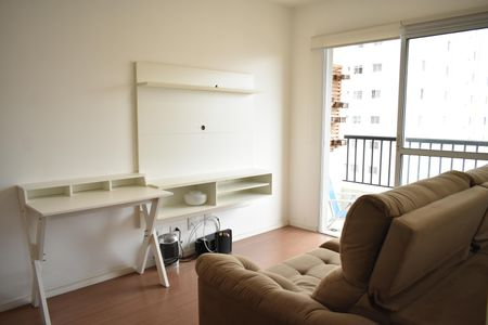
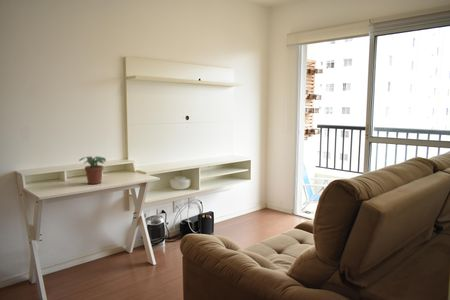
+ potted plant (93, 170)
